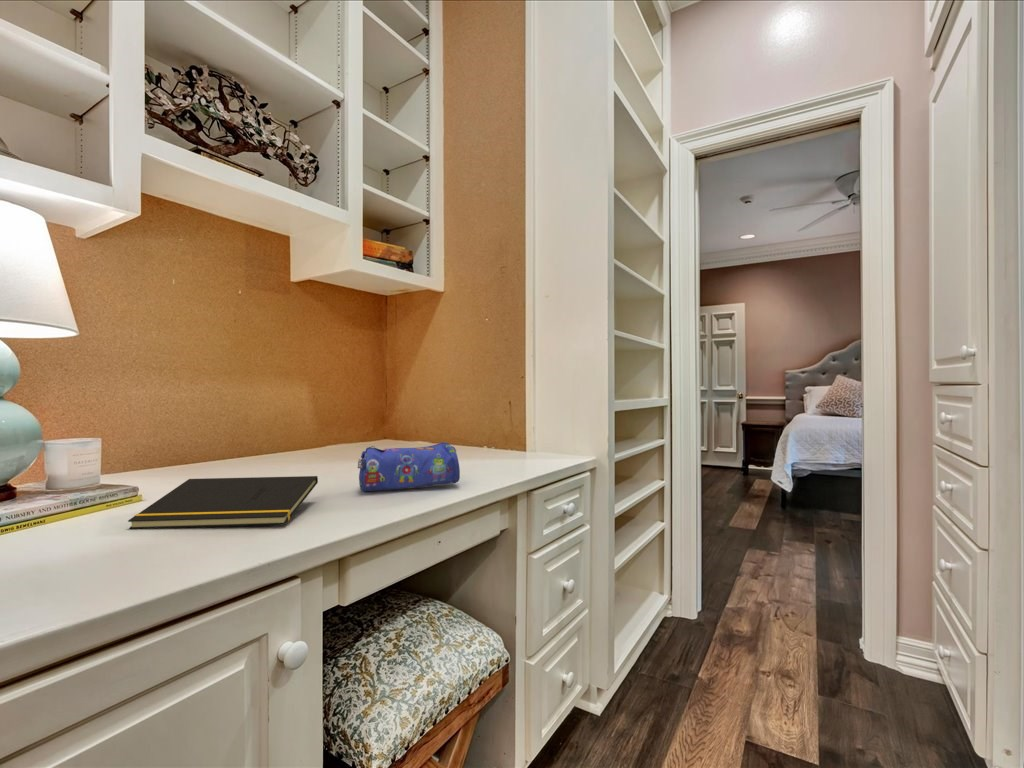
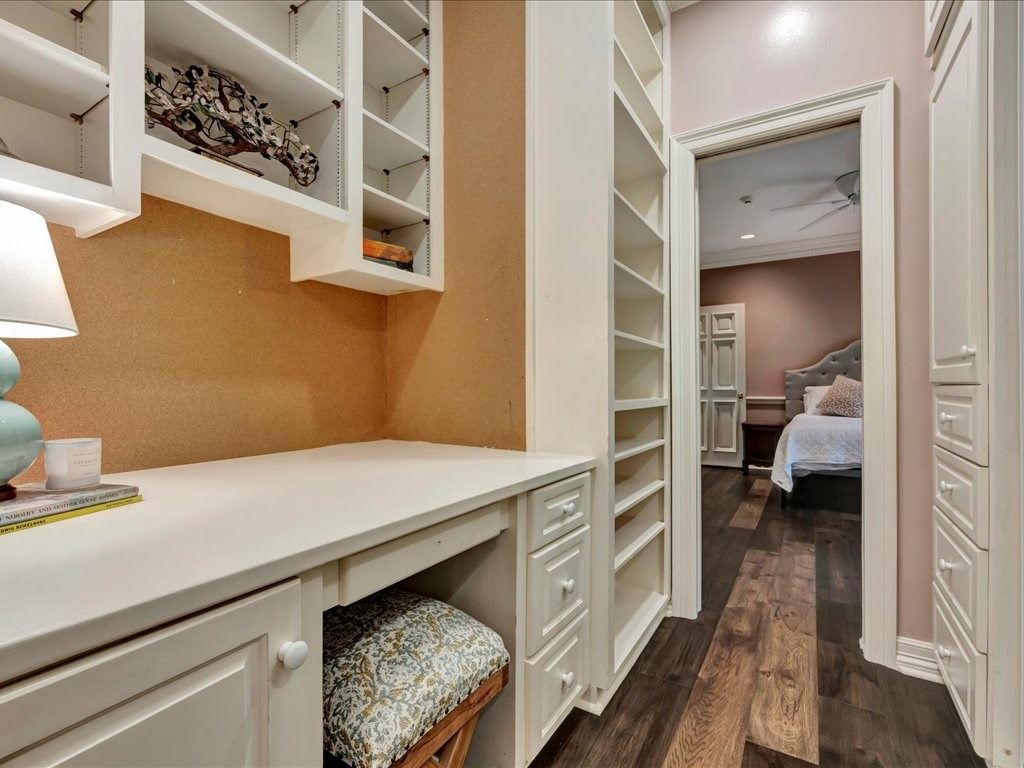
- pencil case (409, 465)
- notepad (233, 499)
